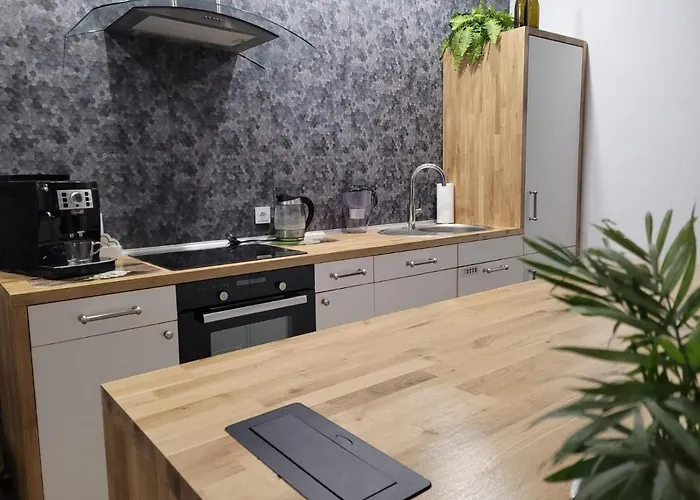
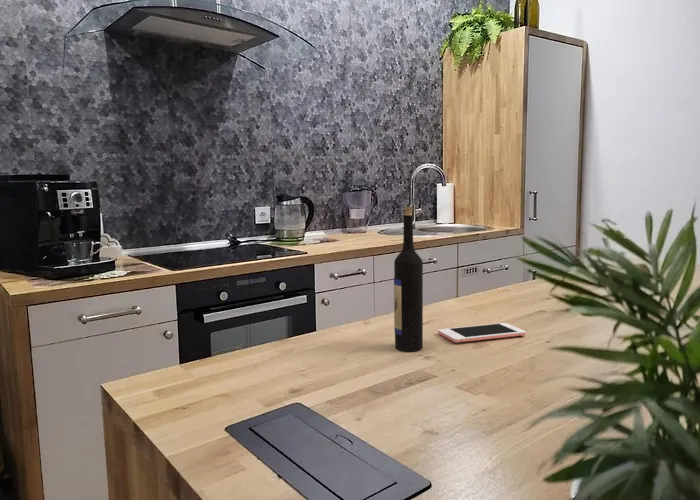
+ wine bottle (408, 277)
+ cell phone (481, 332)
